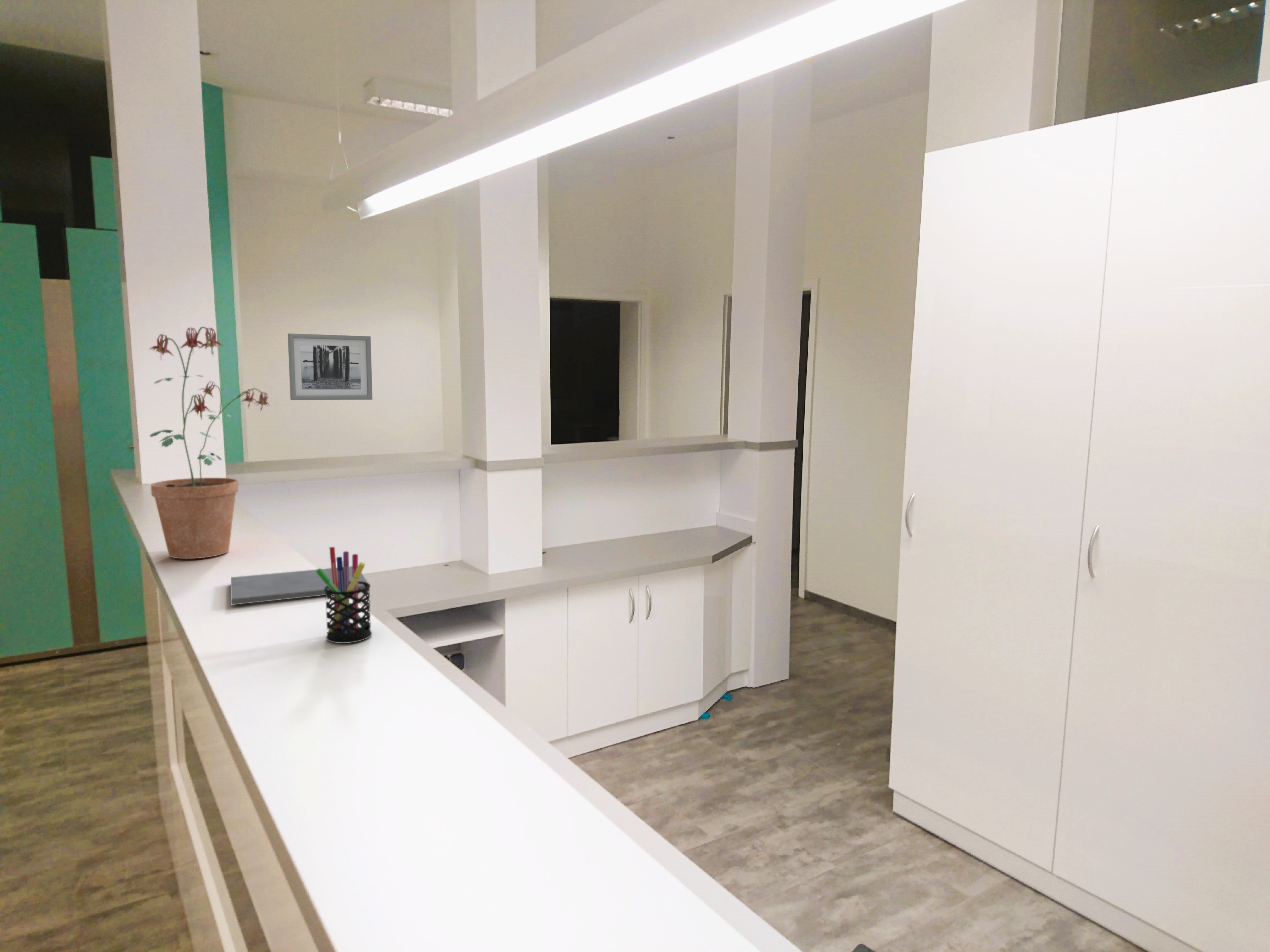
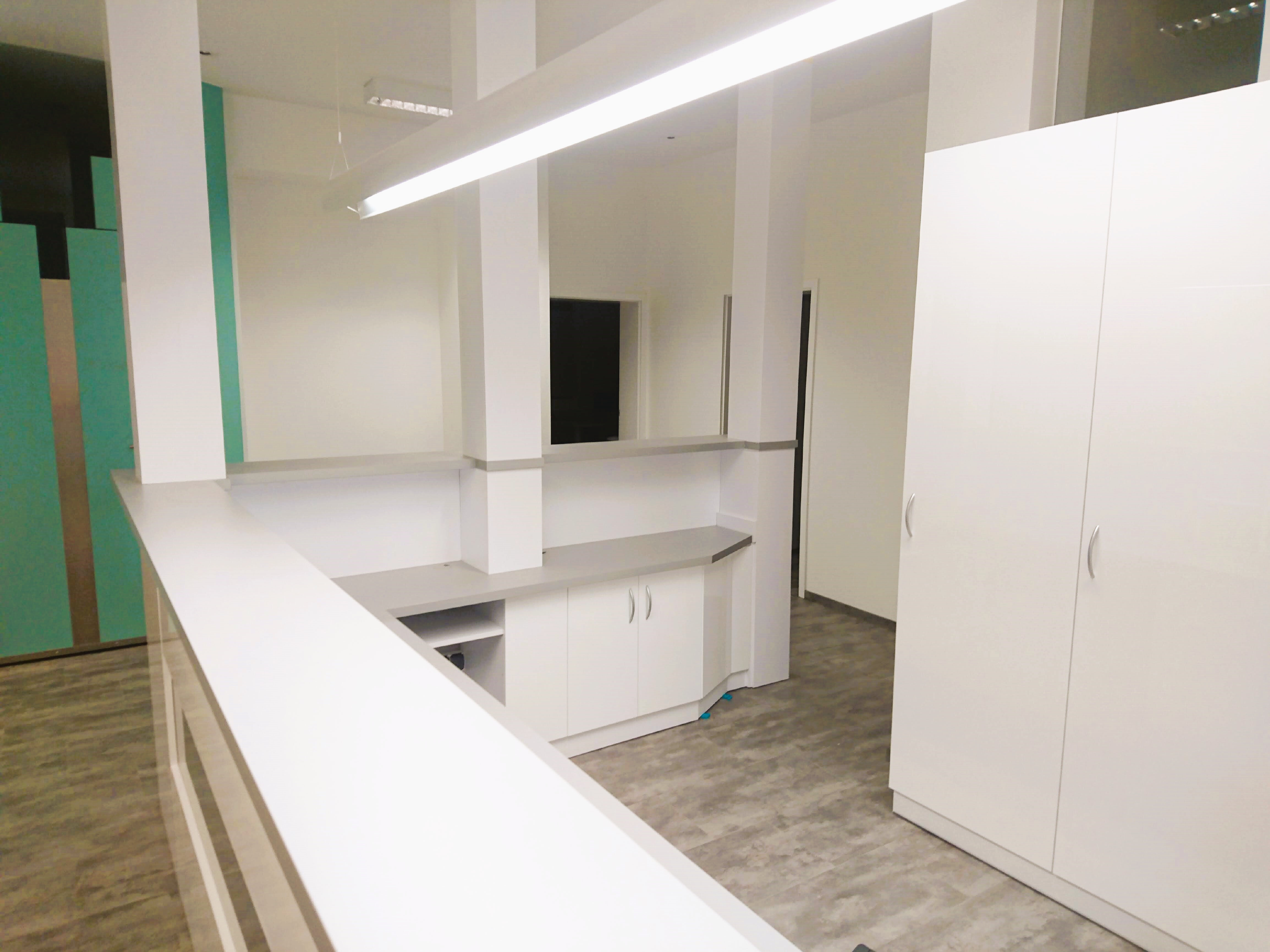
- notepad (299, 584)
- wall art (331, 368)
- pen holder (342, 594)
- potted plant (204, 442)
